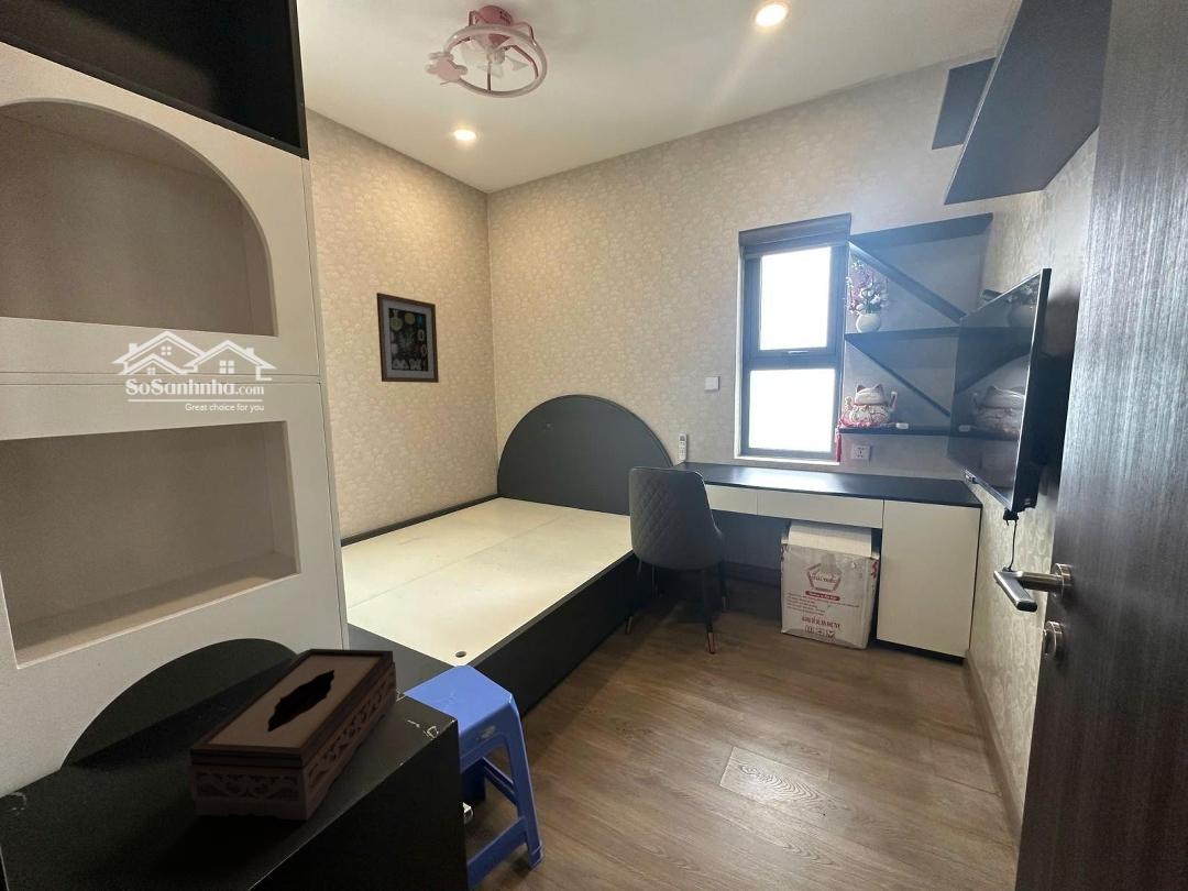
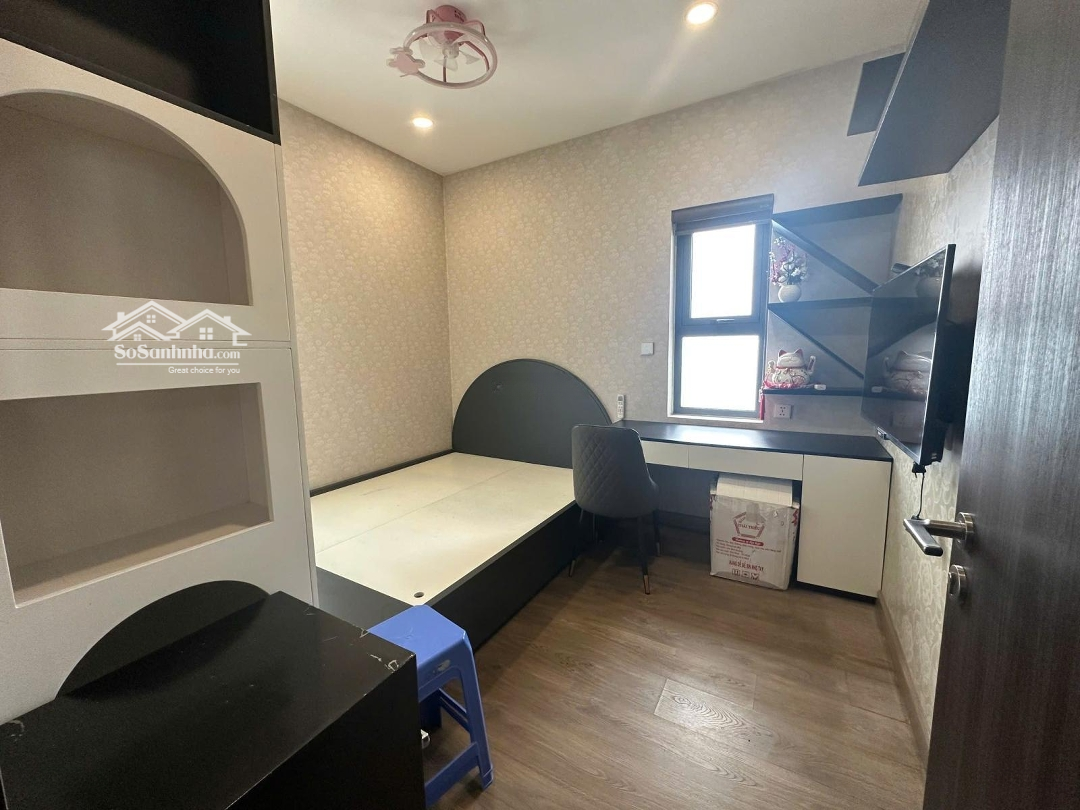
- wall art (409, 340)
- tissue box (309, 721)
